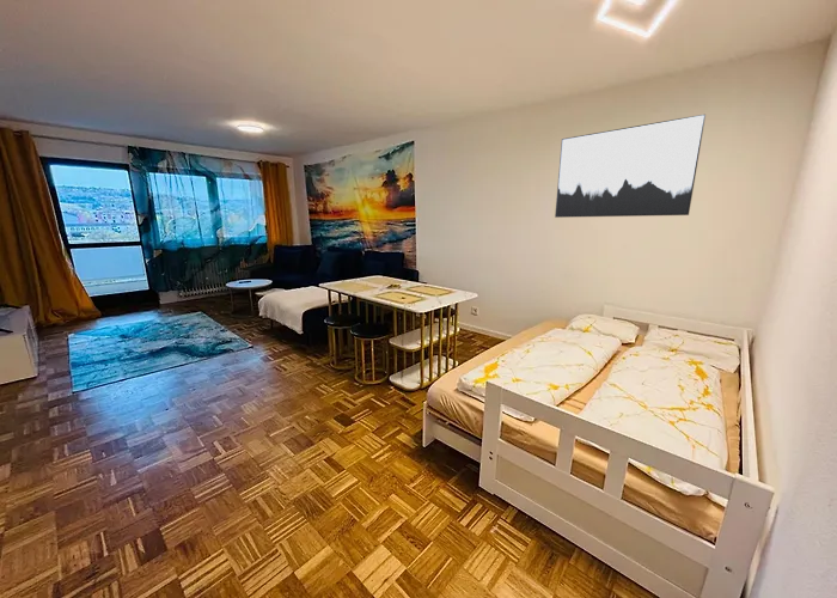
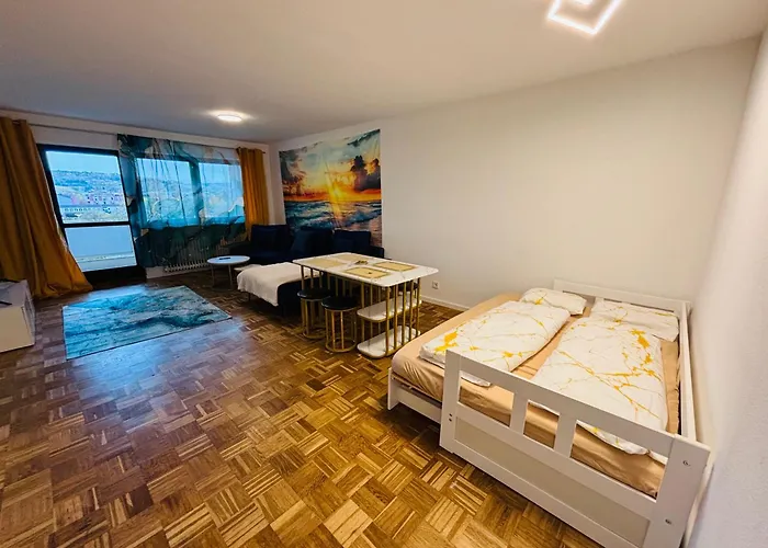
- wall art (618, 173)
